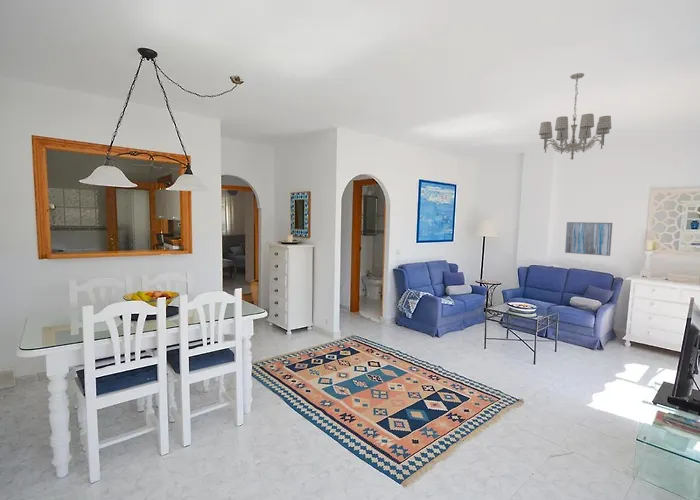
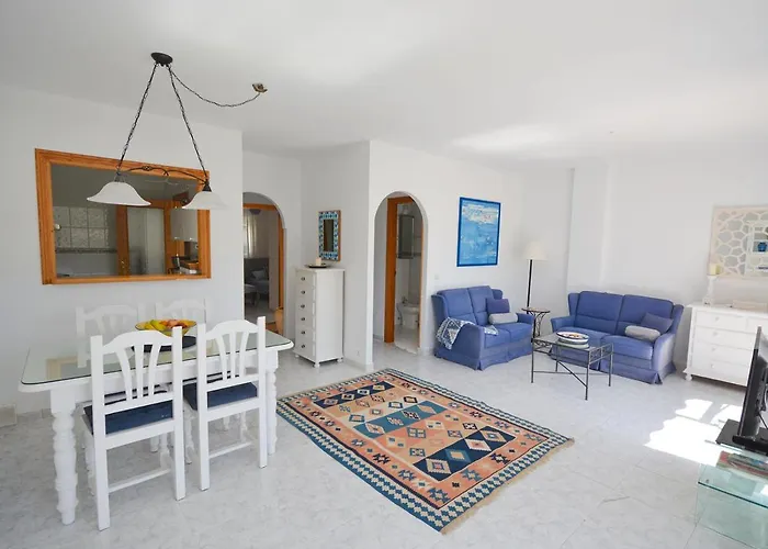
- chandelier (574, 117)
- wall art (587, 238)
